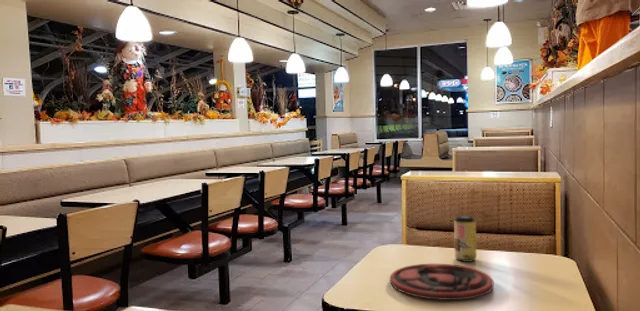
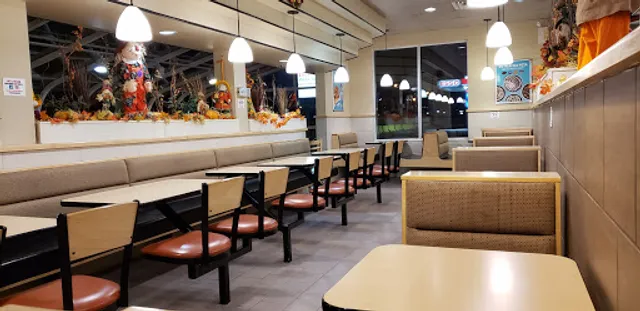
- plate (440, 279)
- beverage can (465, 238)
